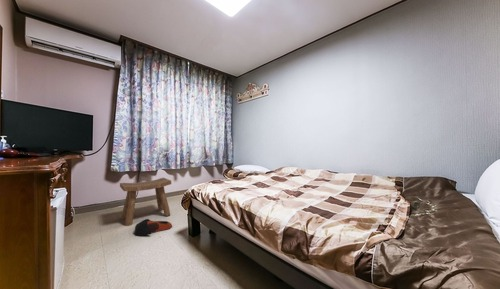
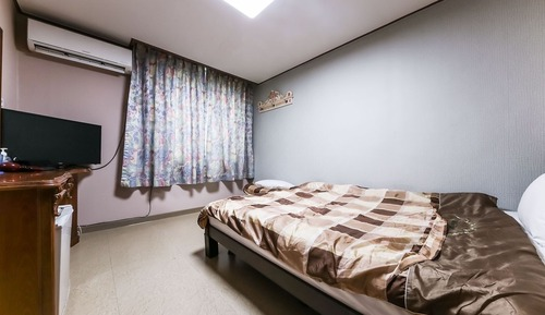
- stool (146, 189)
- bag (154, 224)
